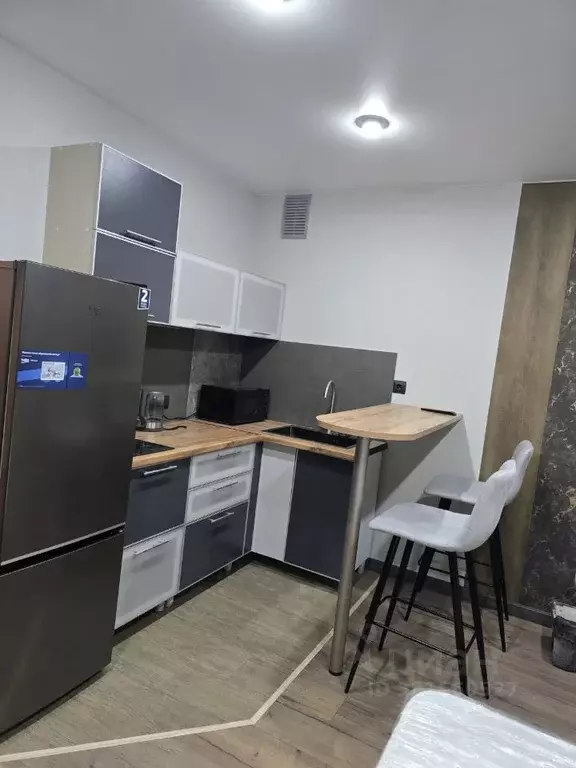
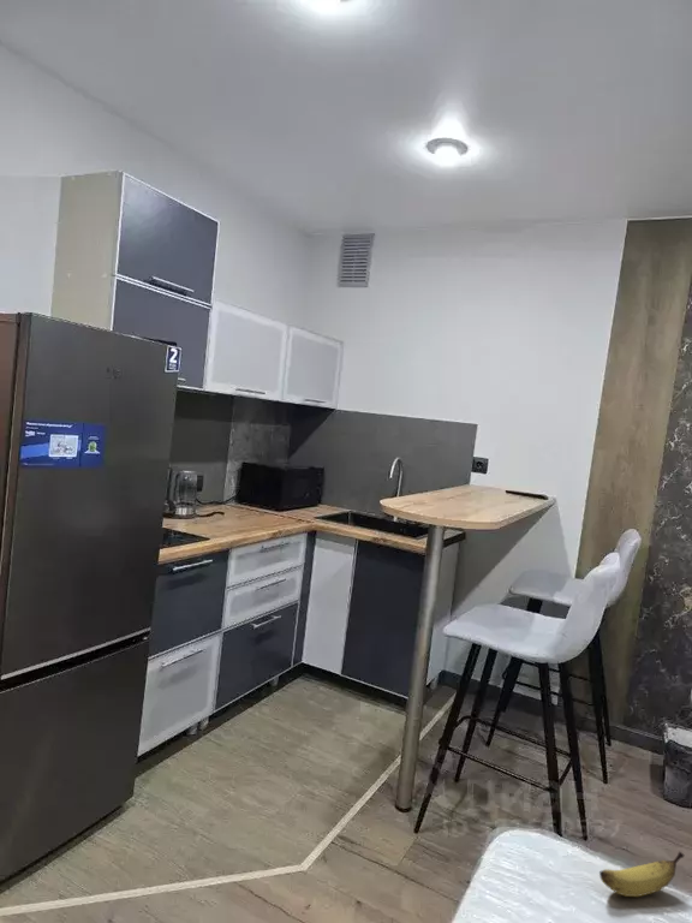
+ banana (640, 874)
